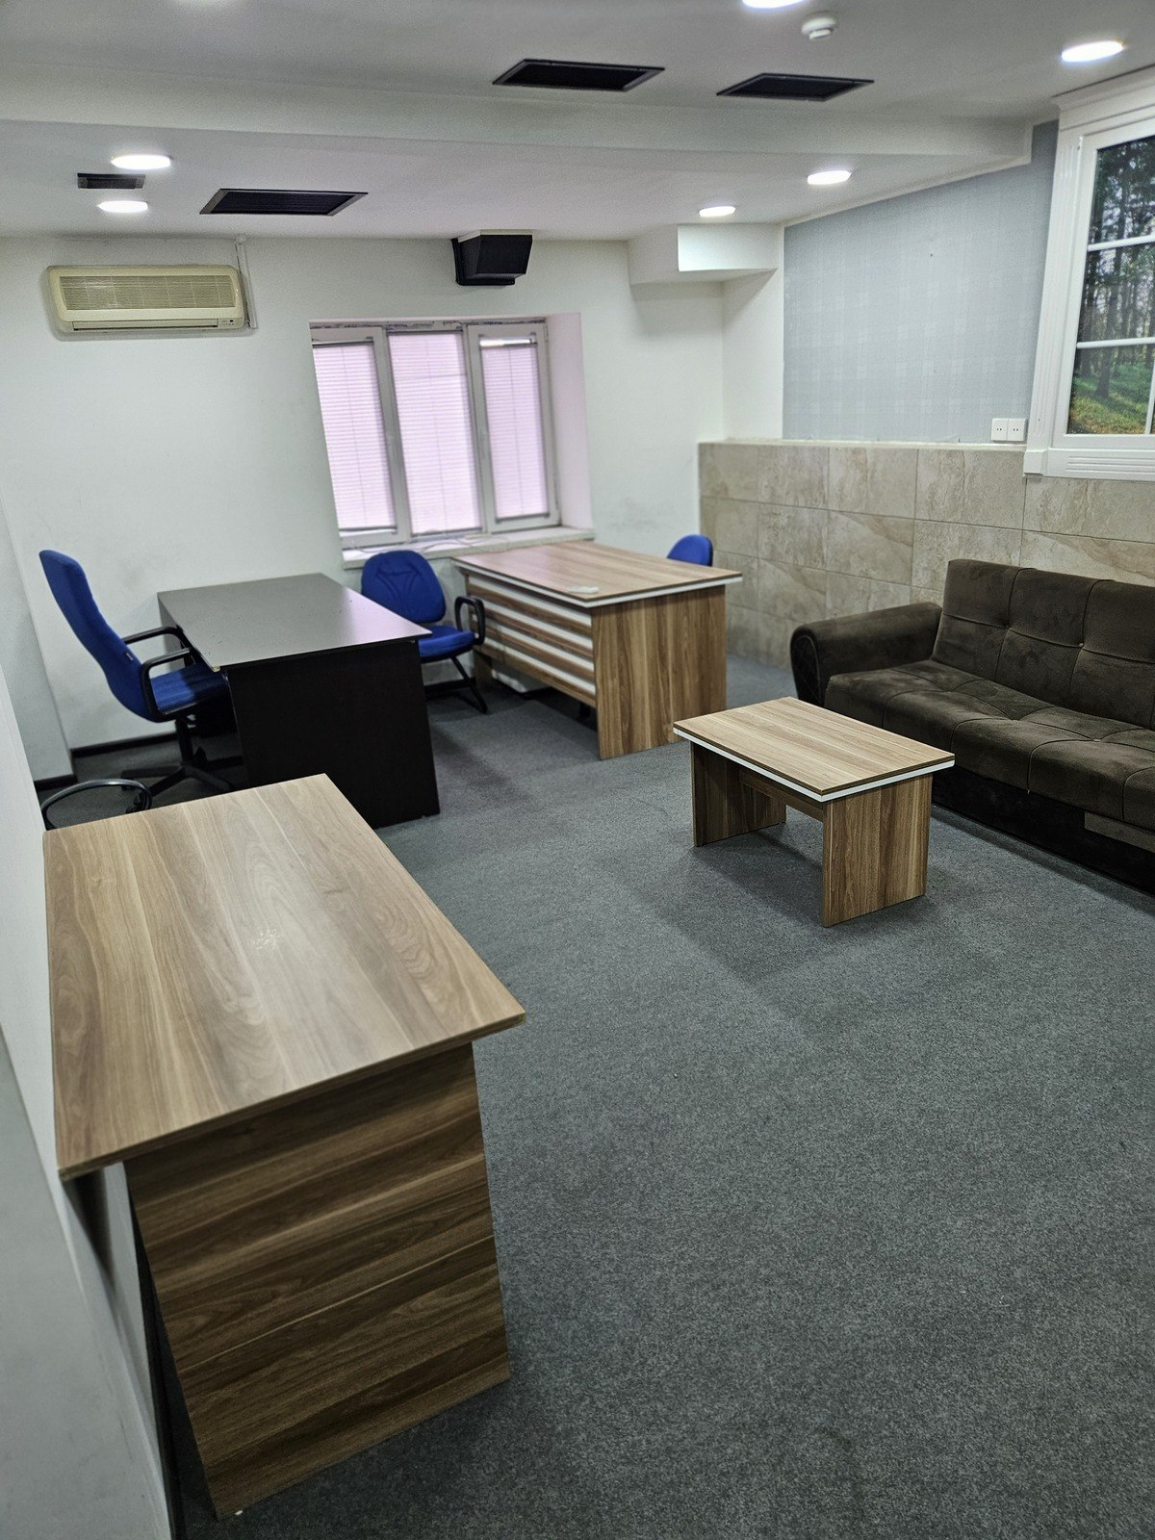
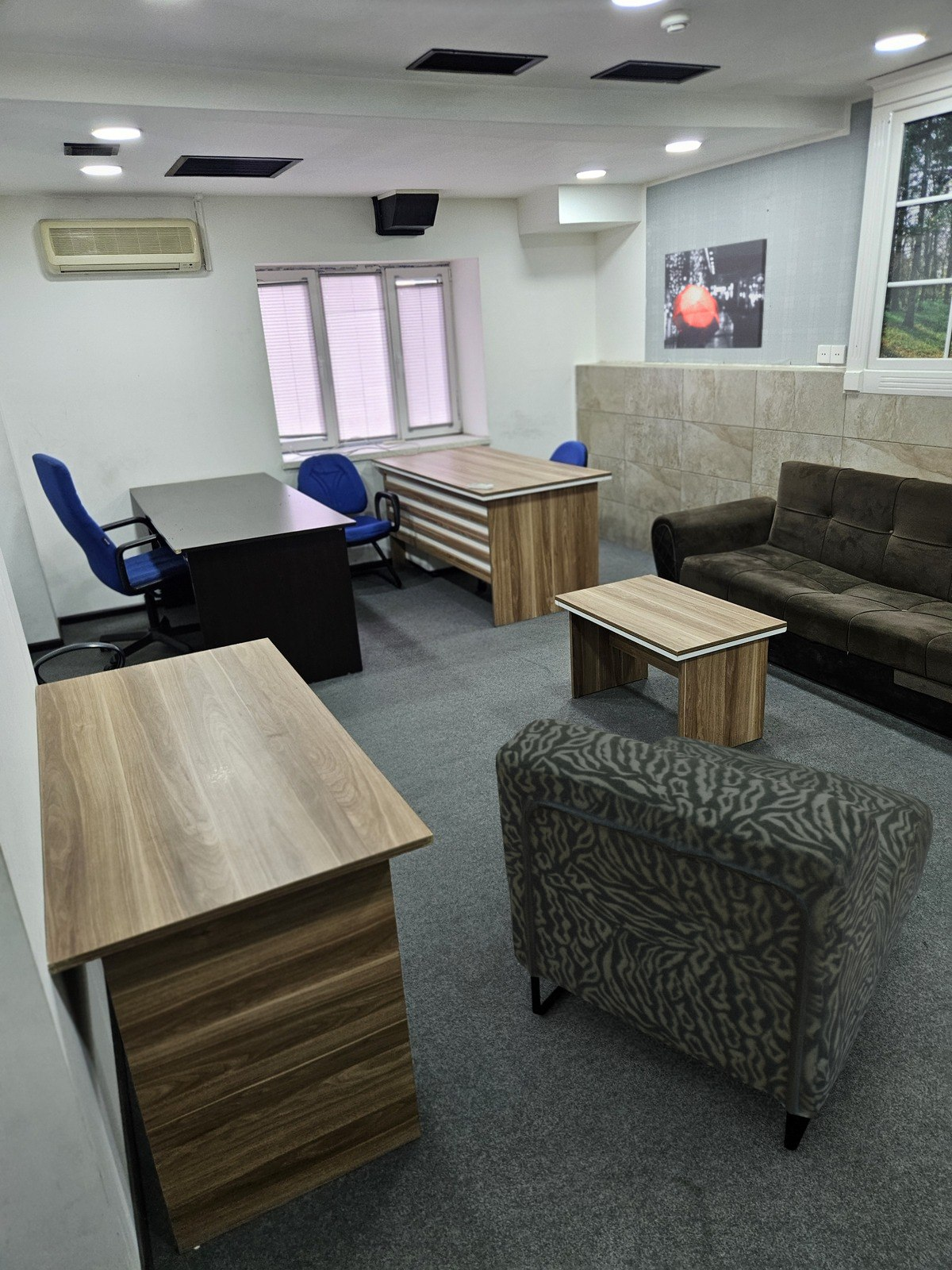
+ armchair (726, 843)
+ wall art (711, 298)
